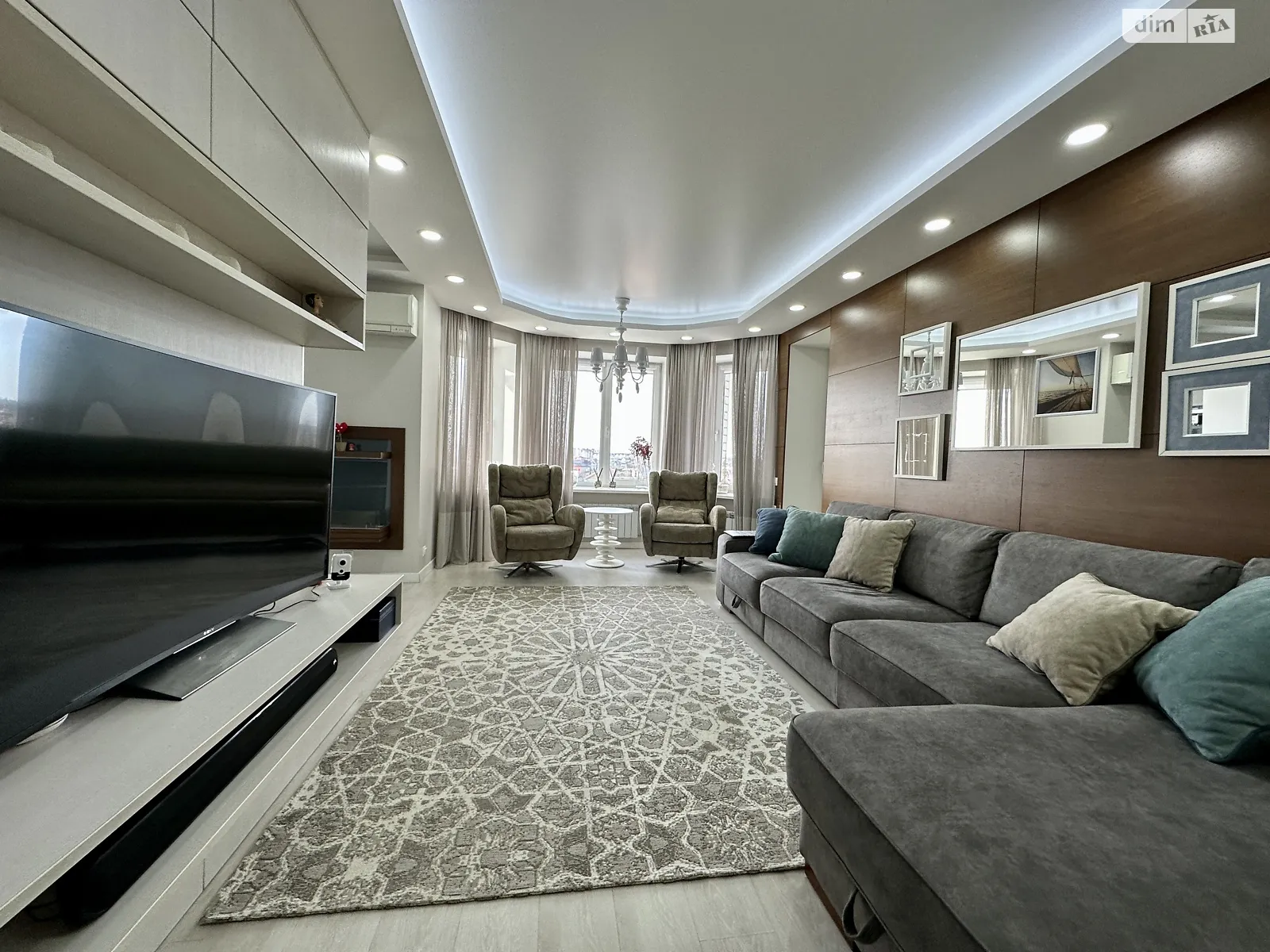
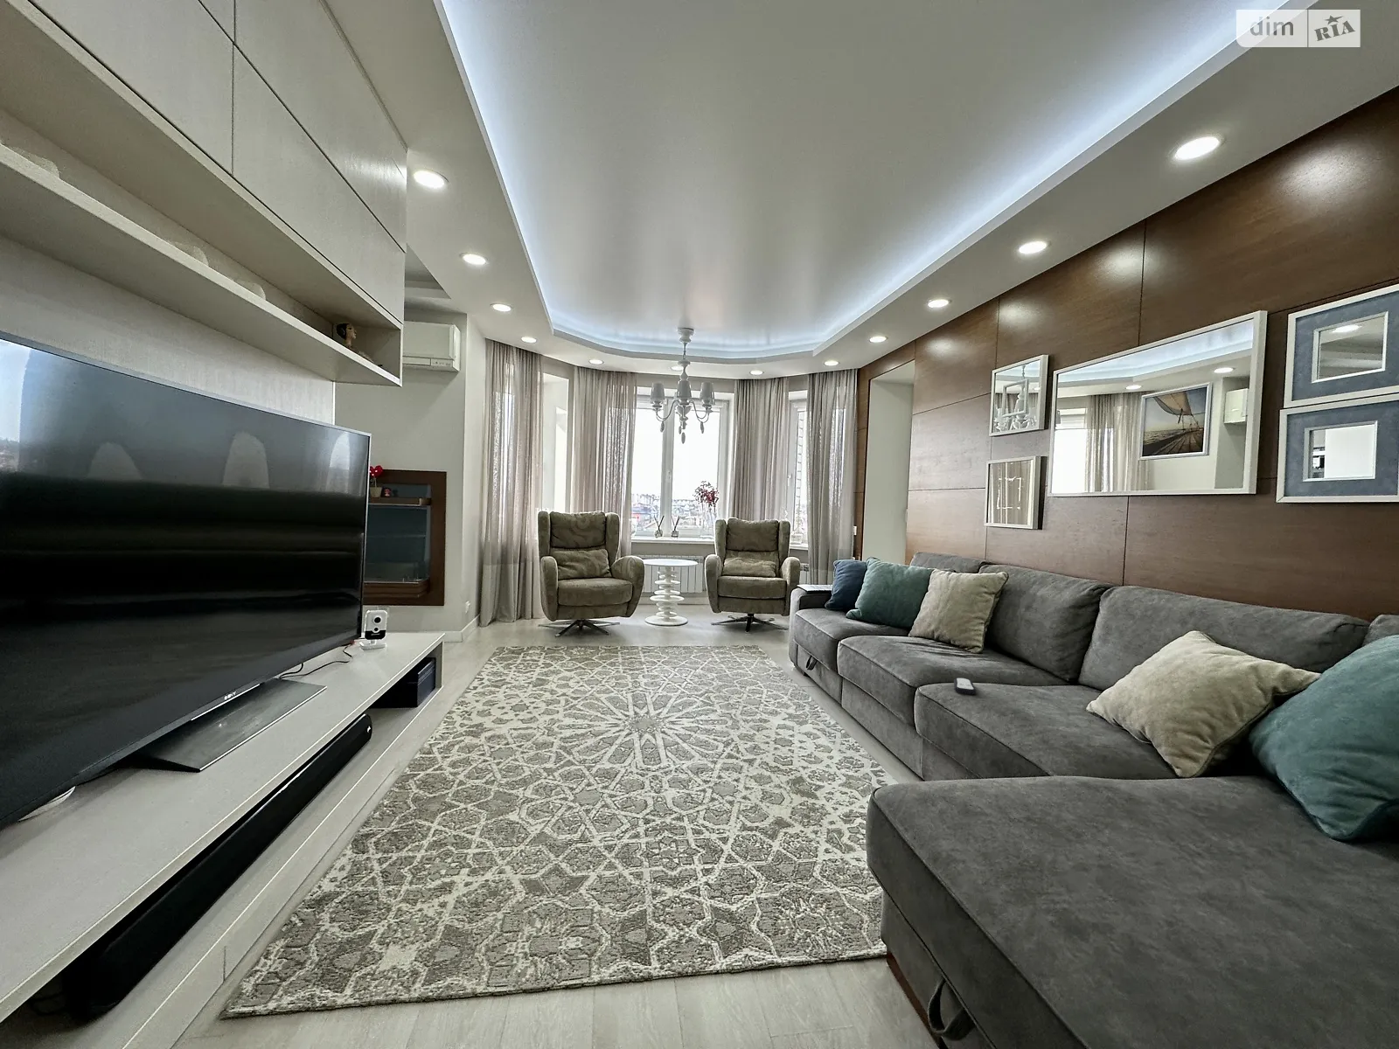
+ remote control (964, 685)
